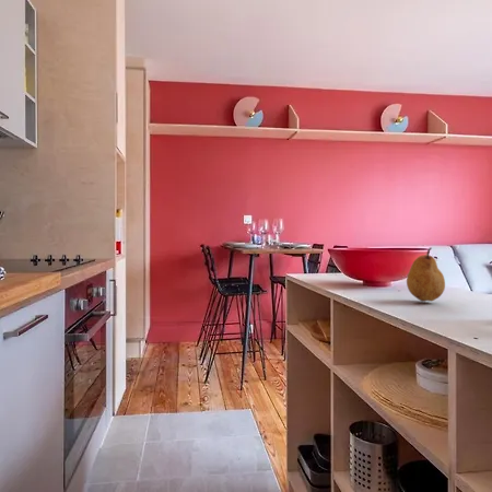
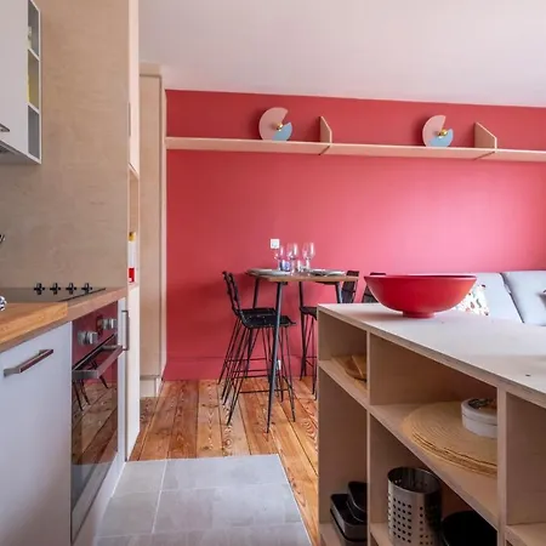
- fruit (424, 274)
